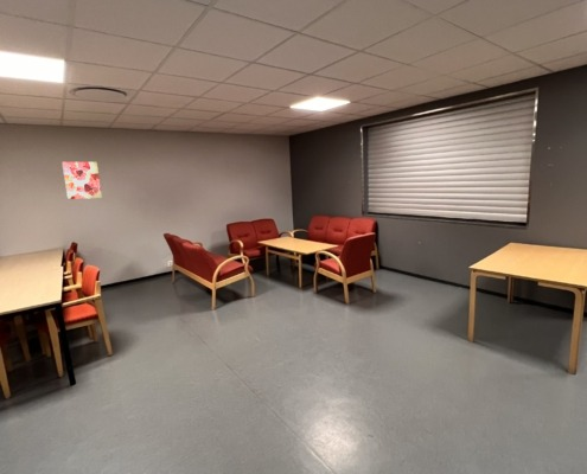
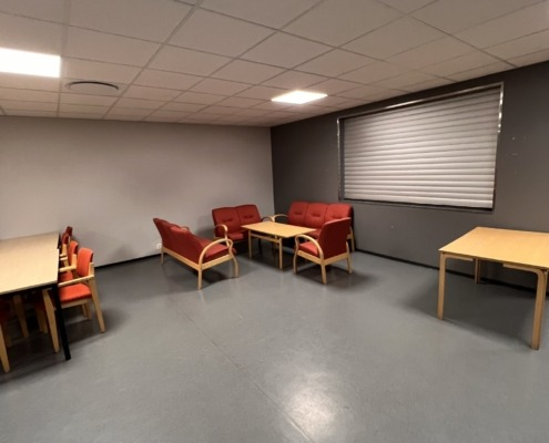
- wall art (82, 180)
